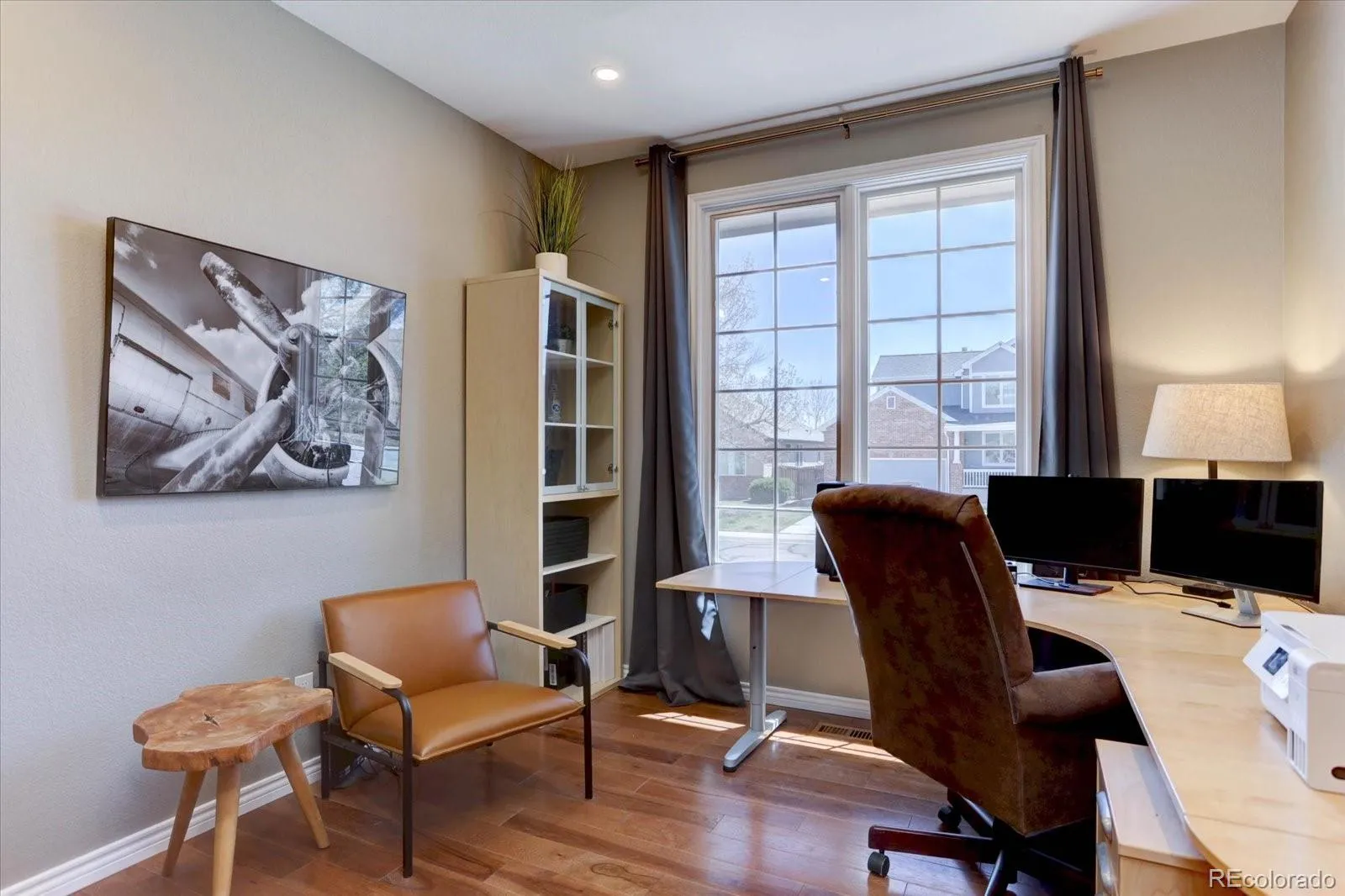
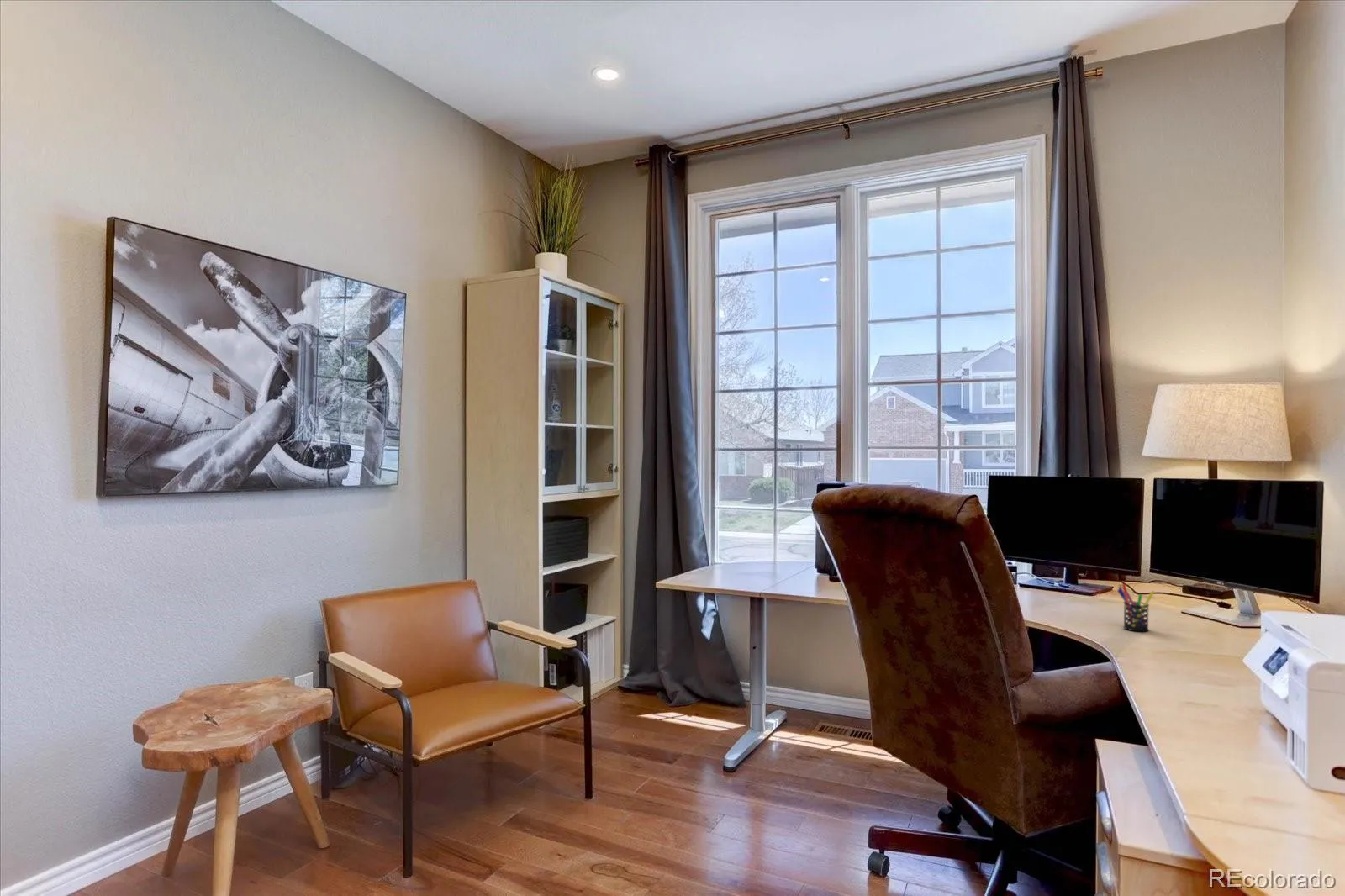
+ pen holder (1135, 607)
